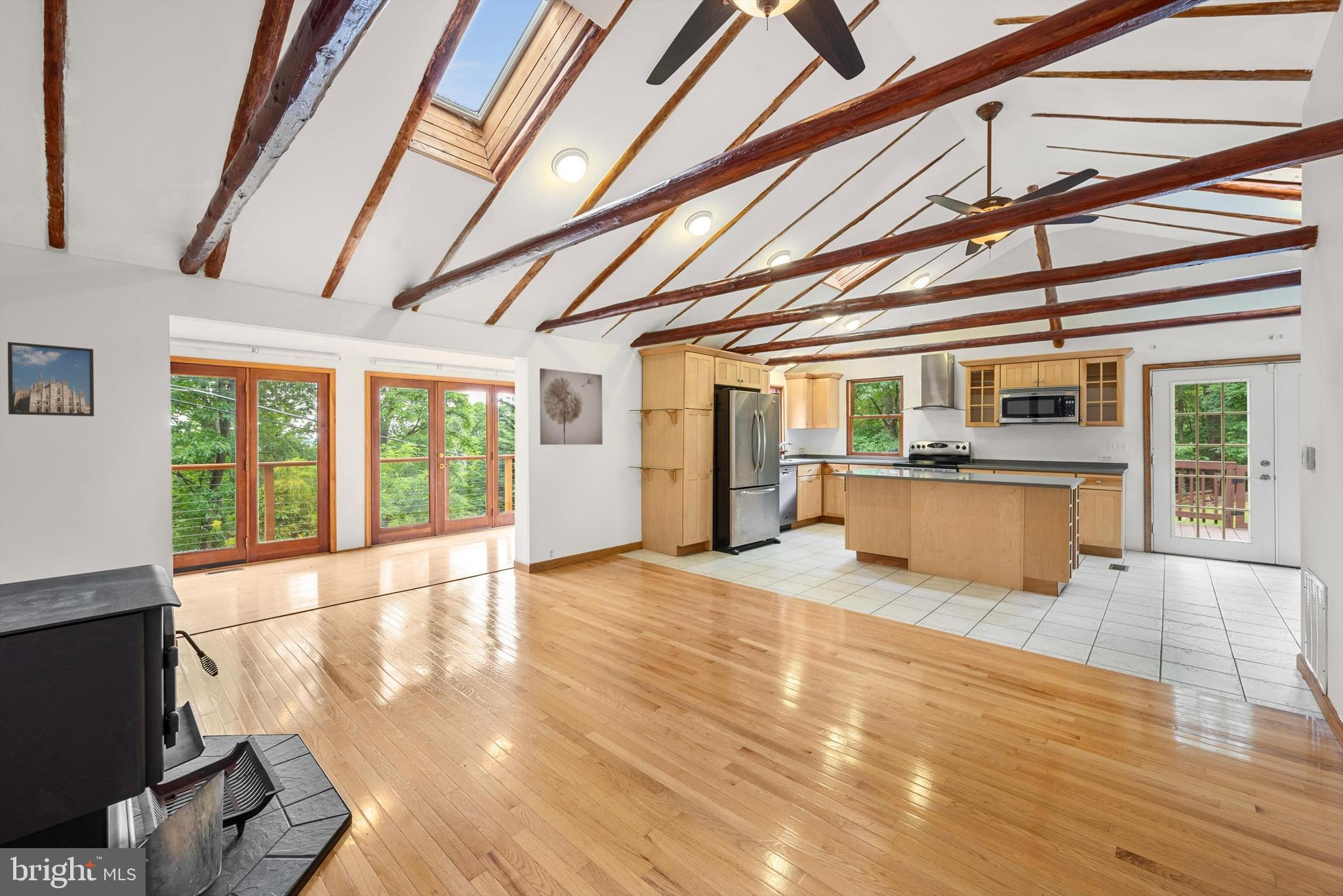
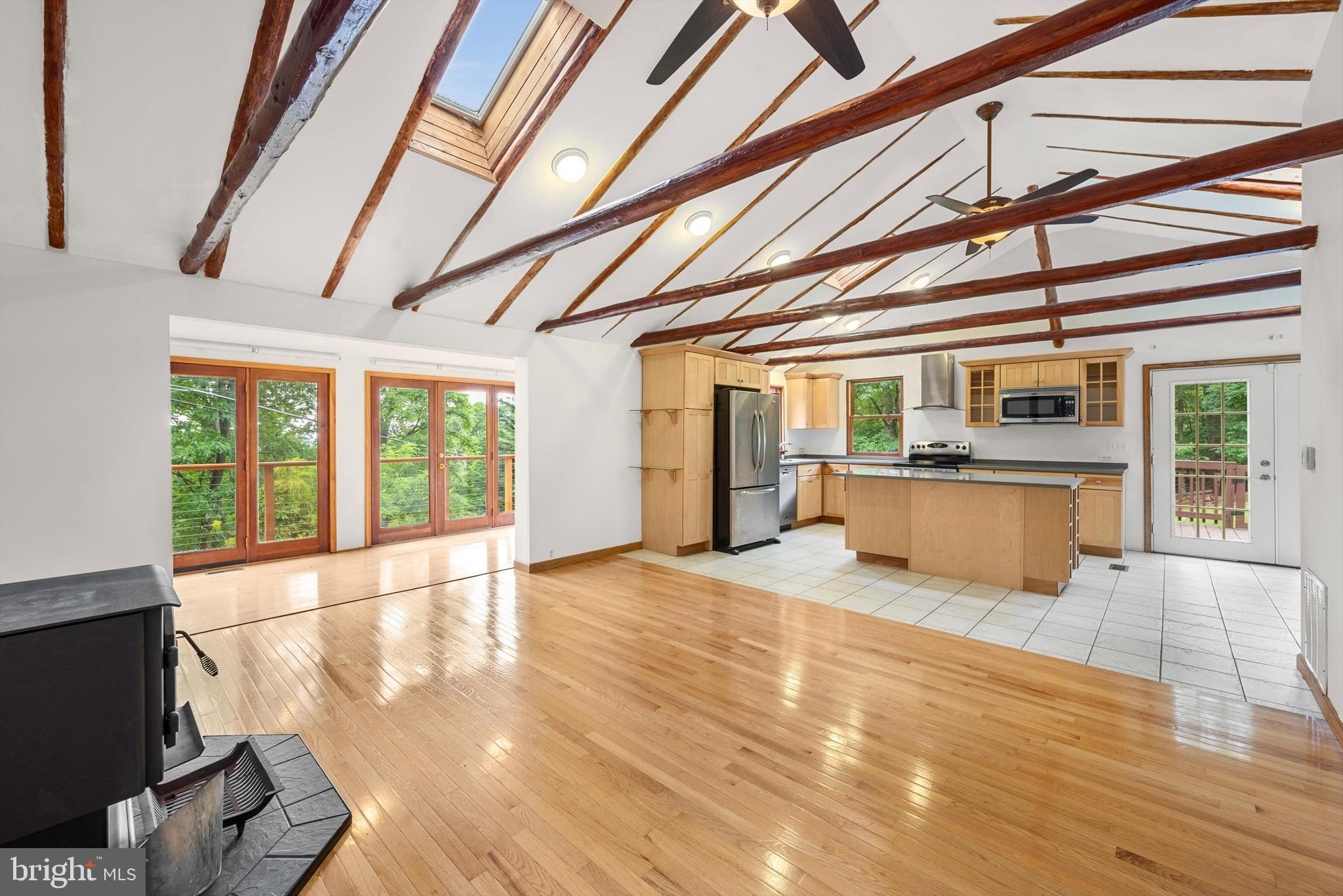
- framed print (52, 380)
- wall art (572, 408)
